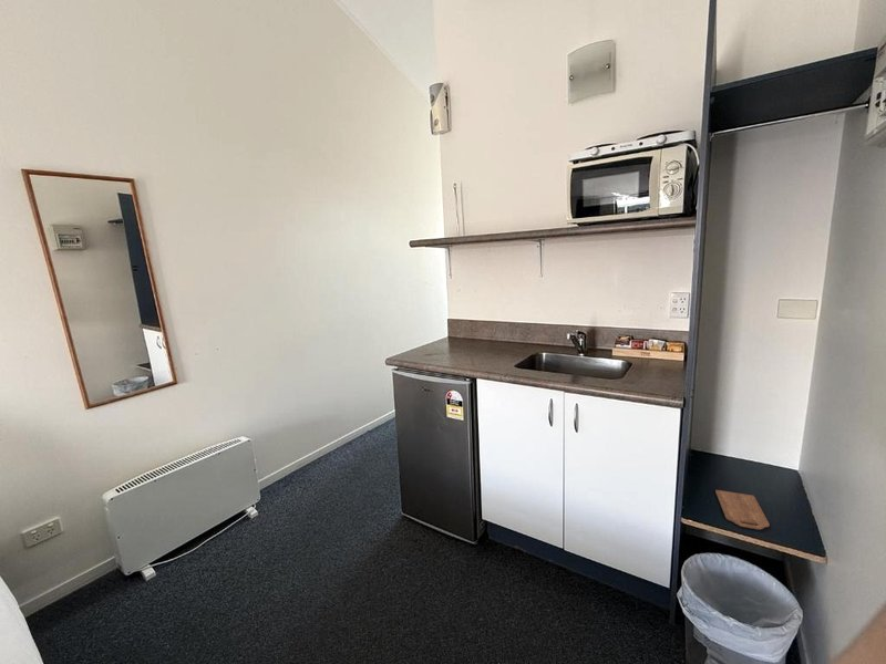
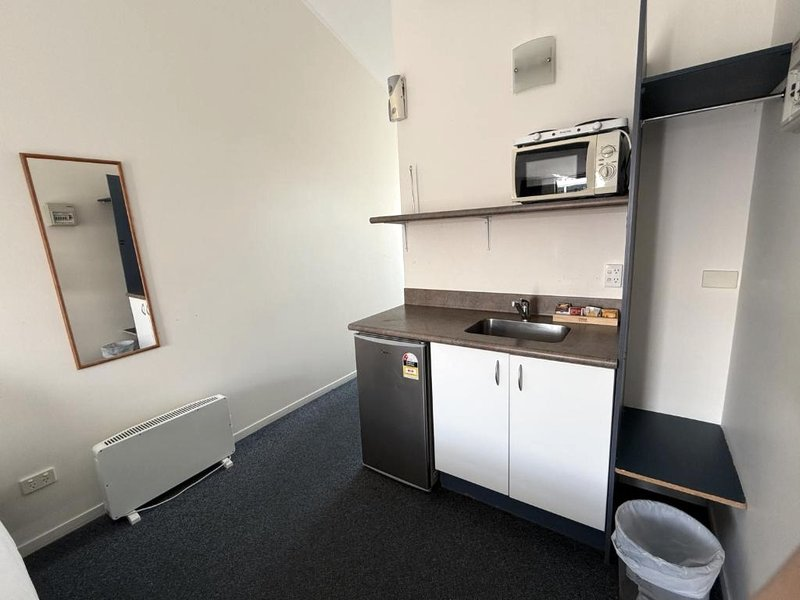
- cutting board (741, 509)
